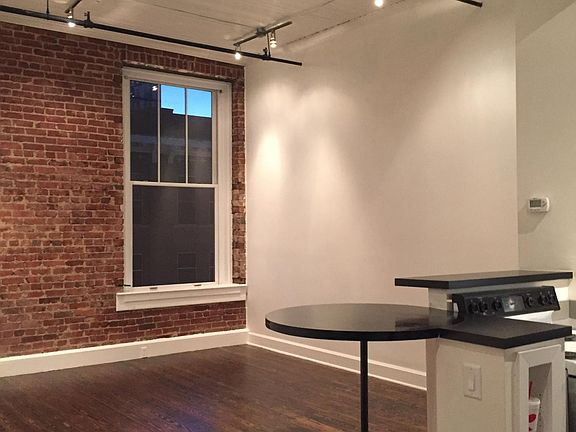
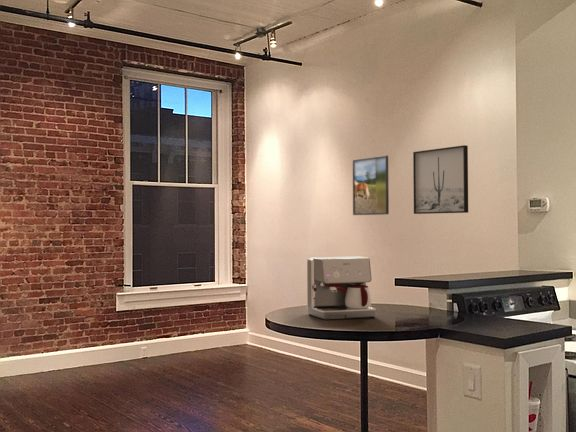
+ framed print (370, 186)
+ coffee maker (341, 286)
+ wall art (439, 181)
